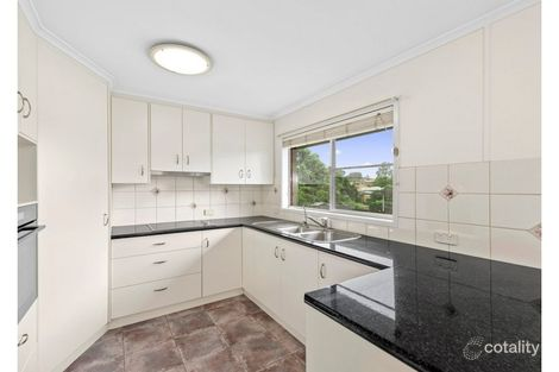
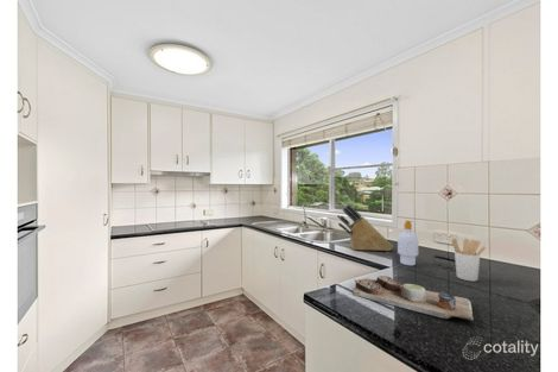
+ soap bottle (407, 241)
+ knife block (363, 226)
+ utensil holder (468, 258)
+ cutting board (407, 290)
